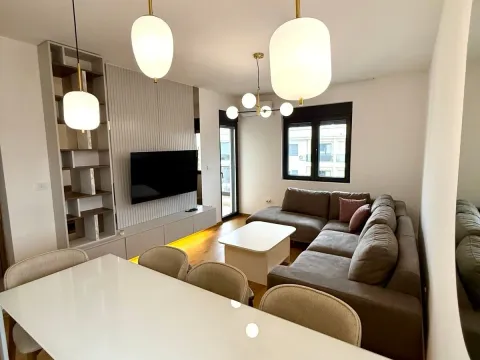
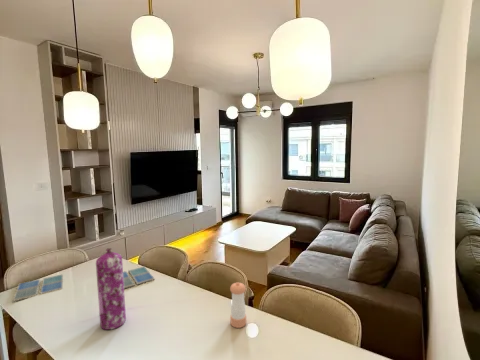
+ drink coaster (130, 278)
+ pepper shaker (238, 302)
+ drink coaster (41, 287)
+ gas cylinder (111, 286)
